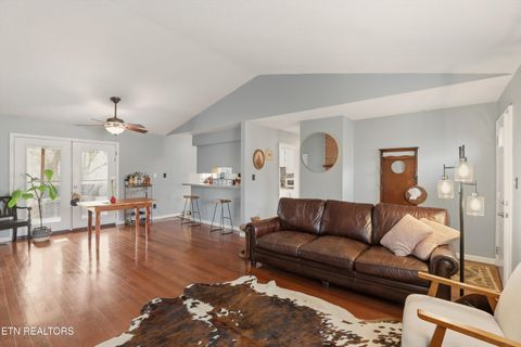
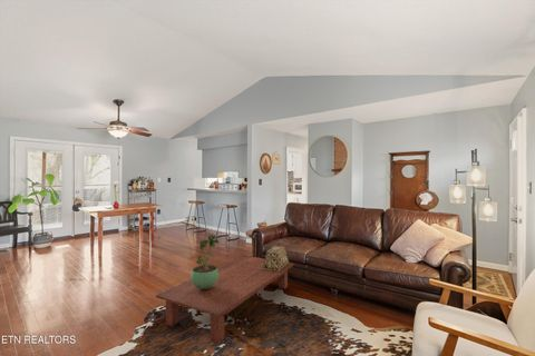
+ decorative box (275, 257)
+ potted plant (205, 260)
+ coffee table (235, 289)
